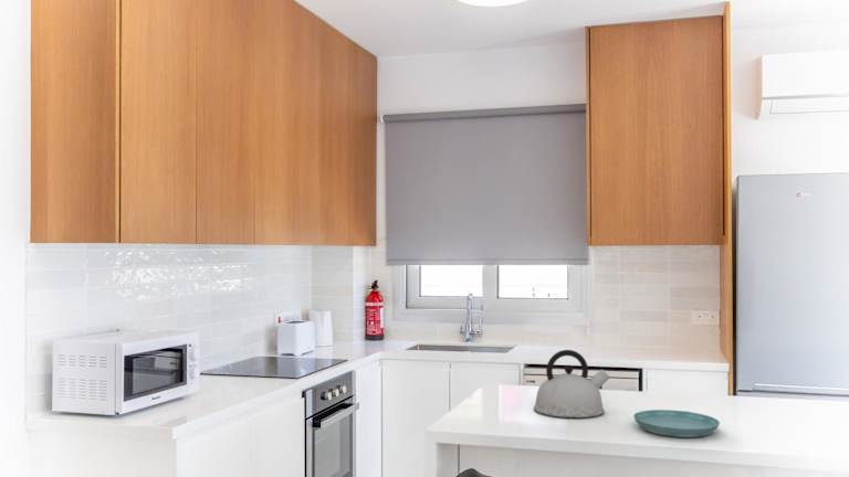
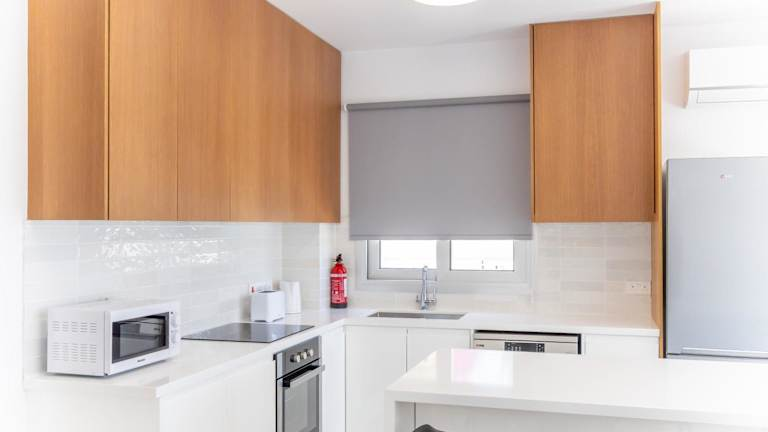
- saucer (675, 423)
- kettle (572, 380)
